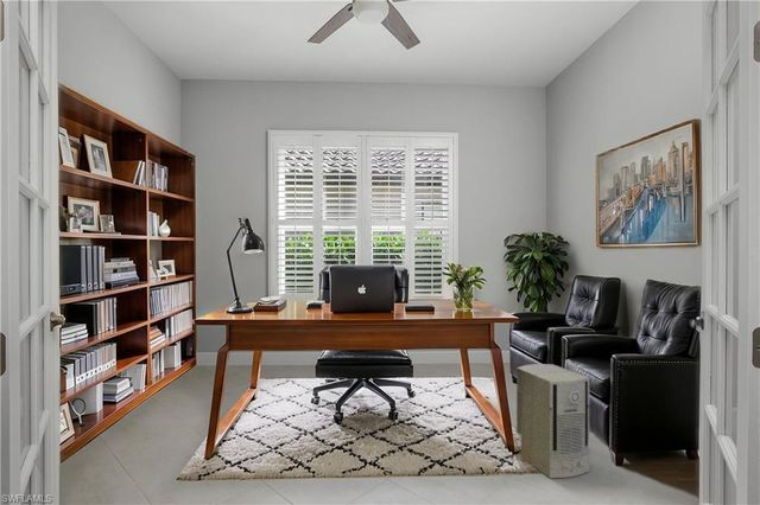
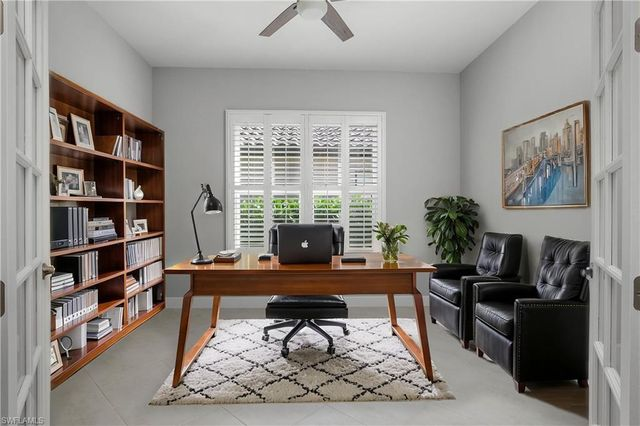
- air purifier (551, 417)
